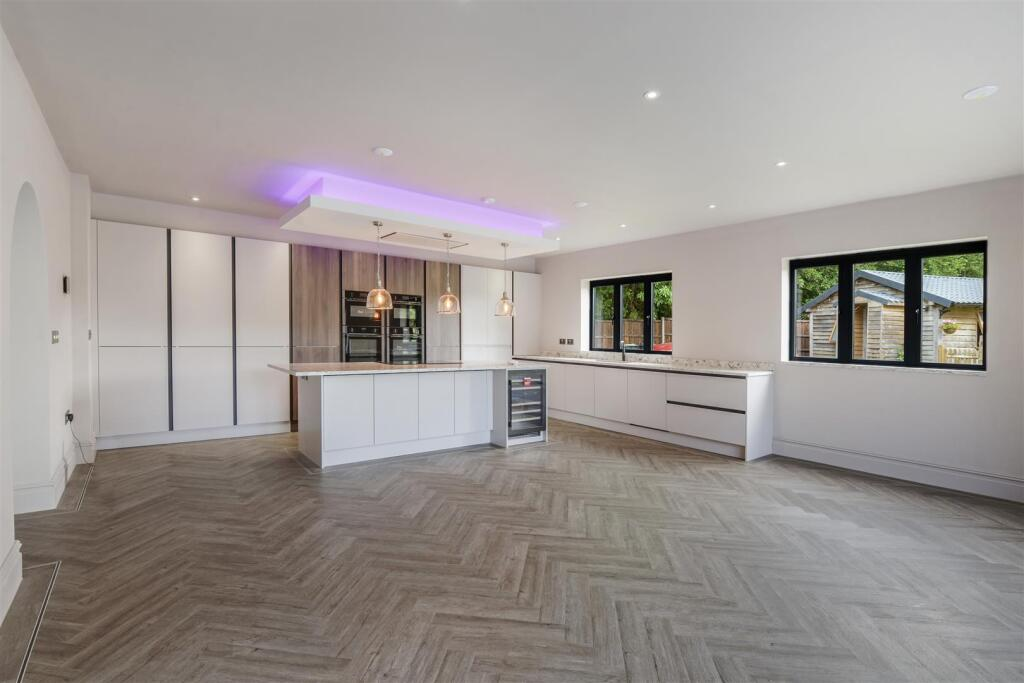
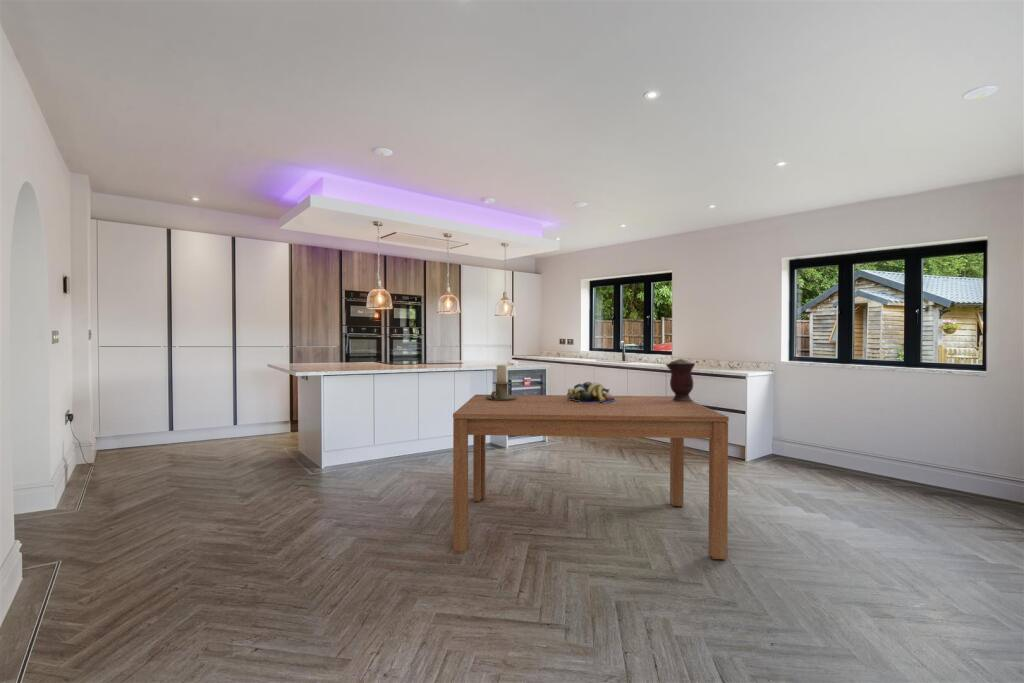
+ vase (680, 379)
+ fruit bowl (592, 390)
+ candle holder (501, 381)
+ dining table (581, 436)
